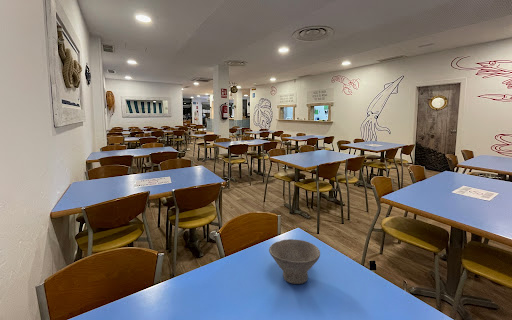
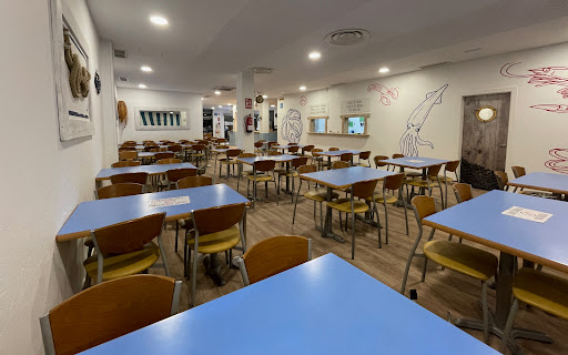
- bowl (293, 262)
